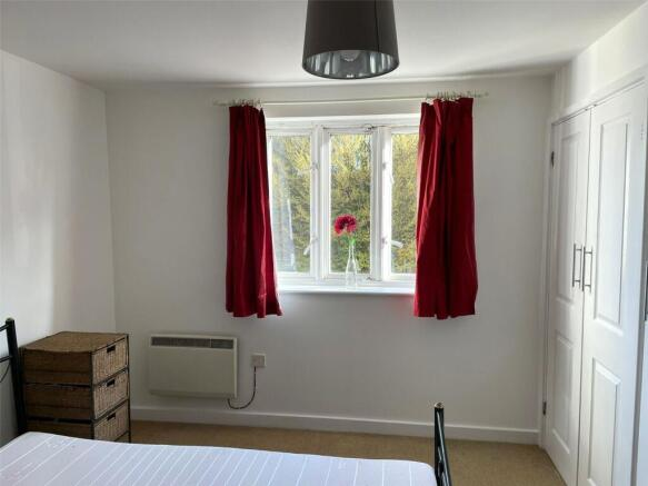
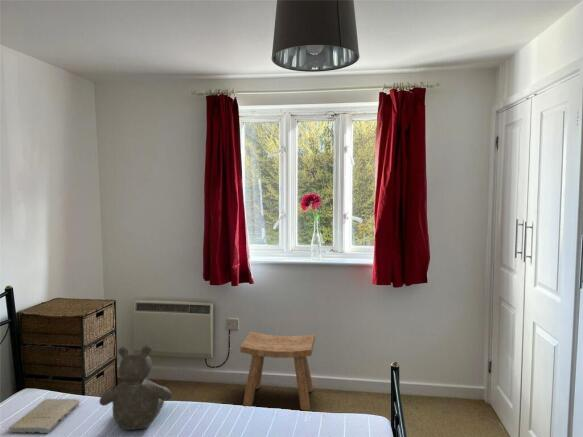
+ teddy bear (138, 381)
+ book (46, 414)
+ stool (279, 357)
